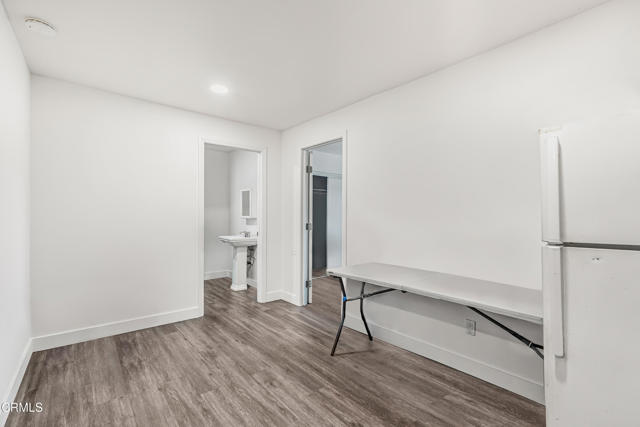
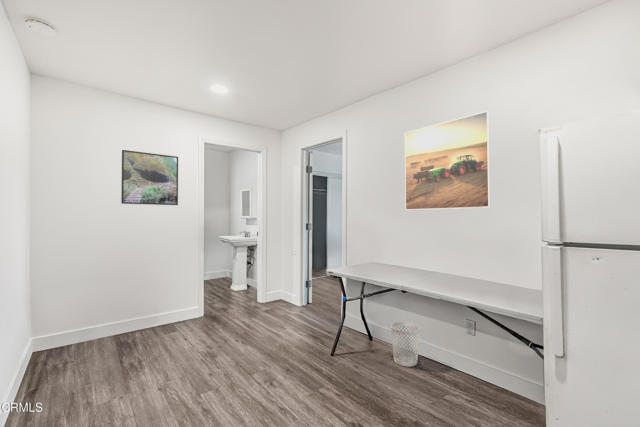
+ wastebasket (405, 343)
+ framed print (442, 165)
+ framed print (151, 178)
